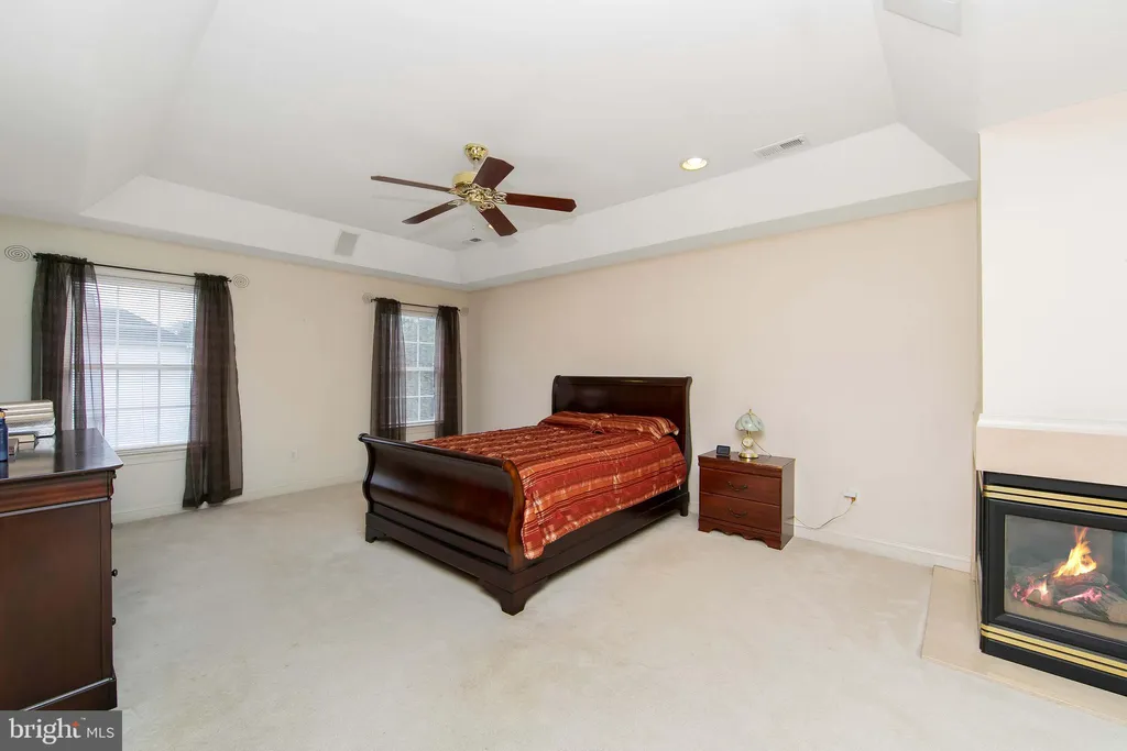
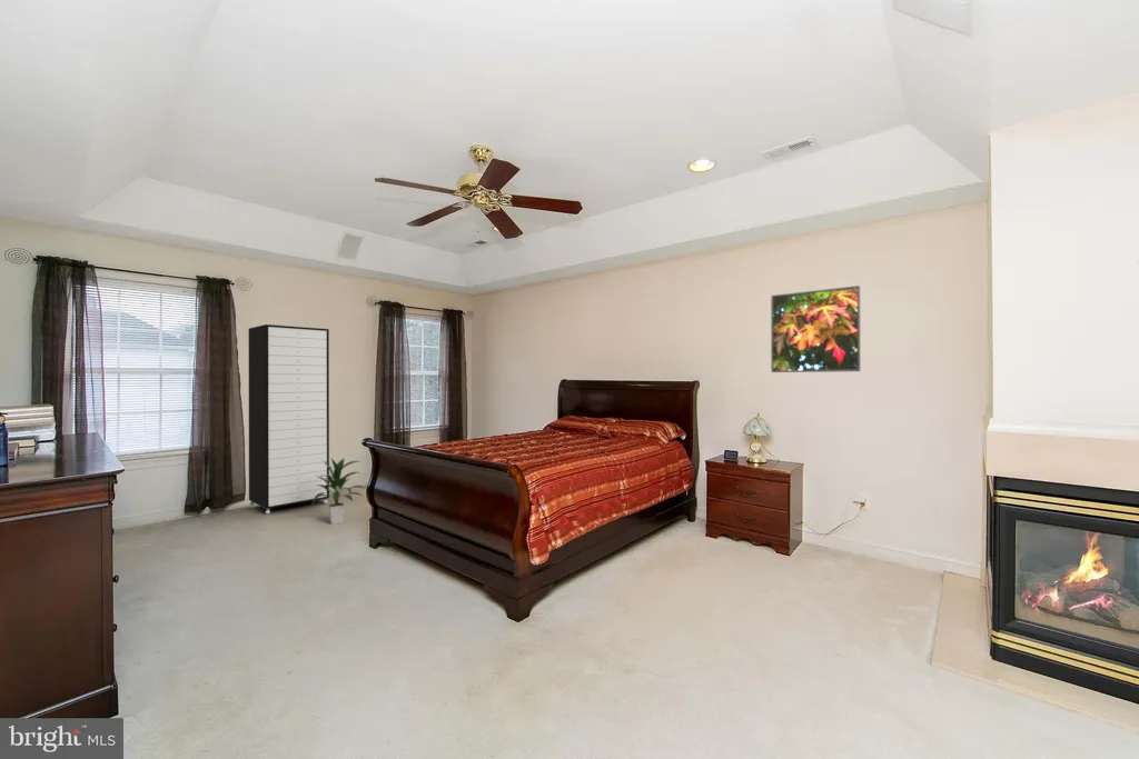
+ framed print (813, 331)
+ indoor plant (337, 488)
+ storage cabinet (289, 416)
